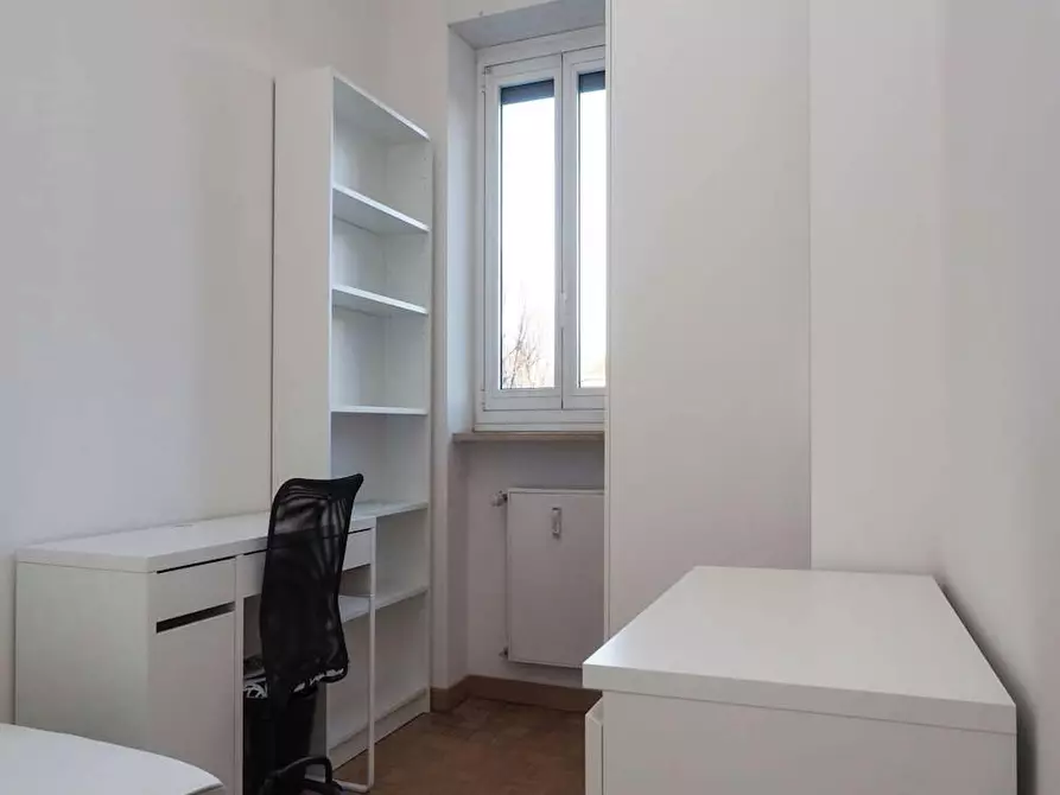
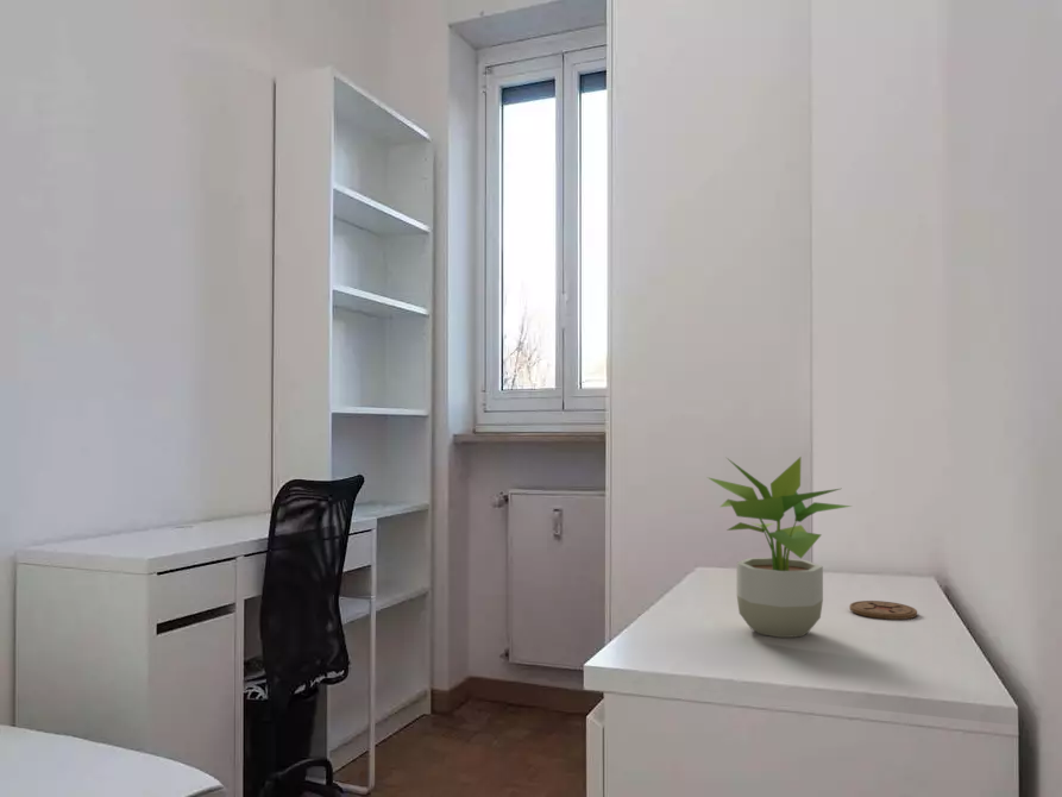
+ potted plant (769, 544)
+ coaster (882, 609)
